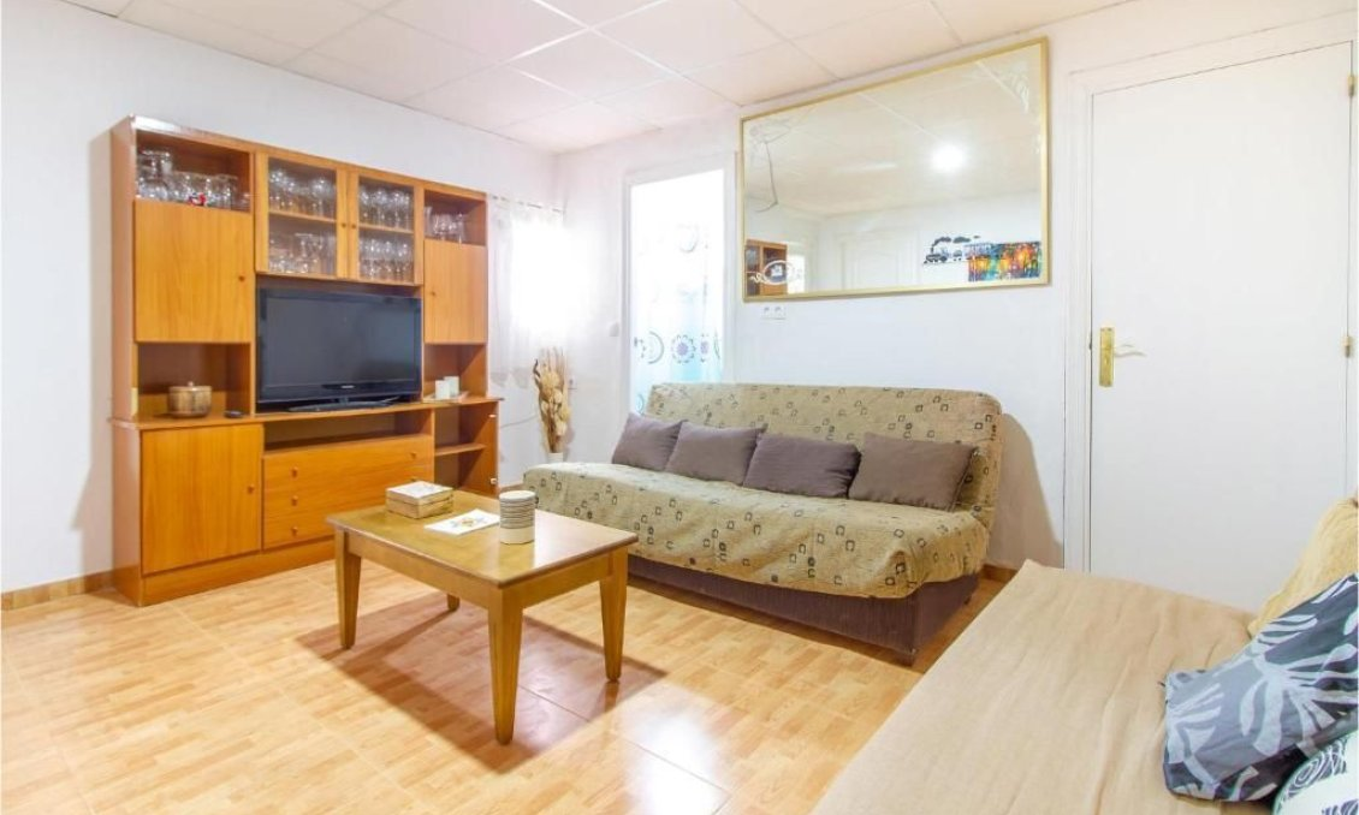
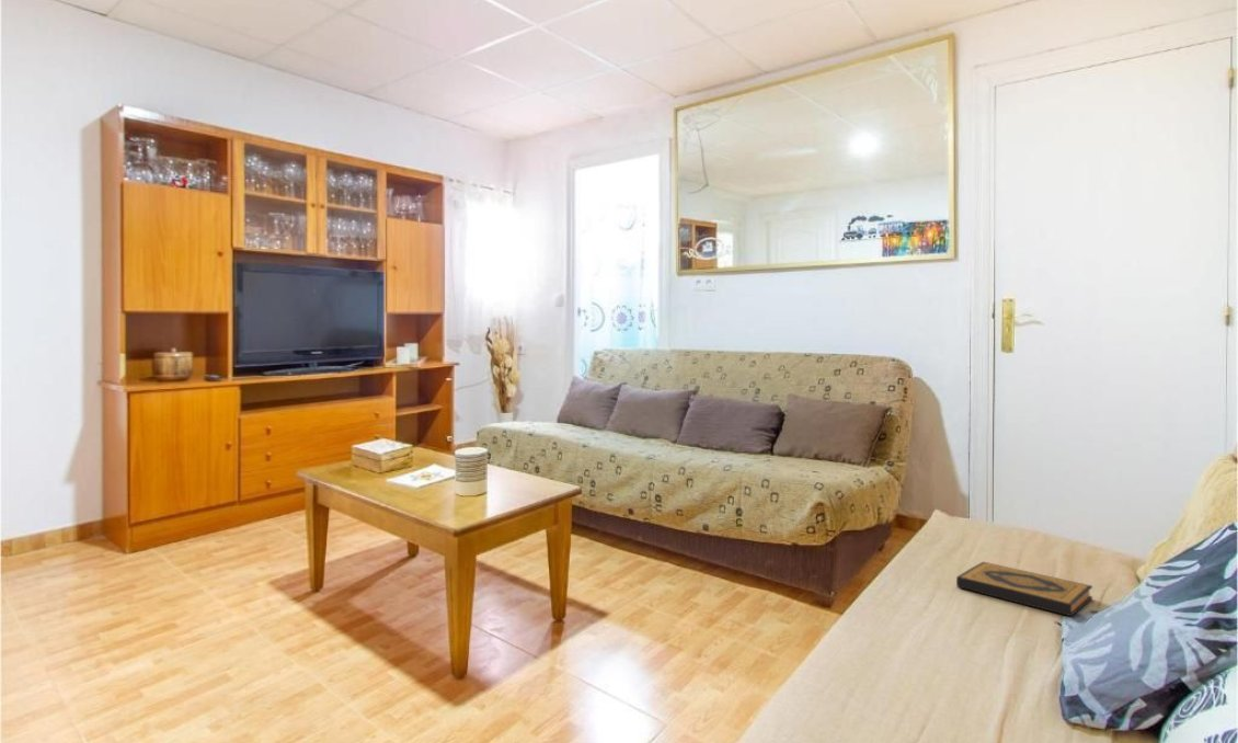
+ hardback book (1022, 586)
